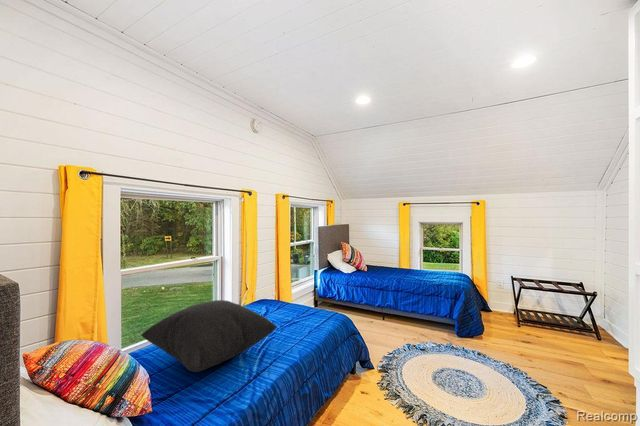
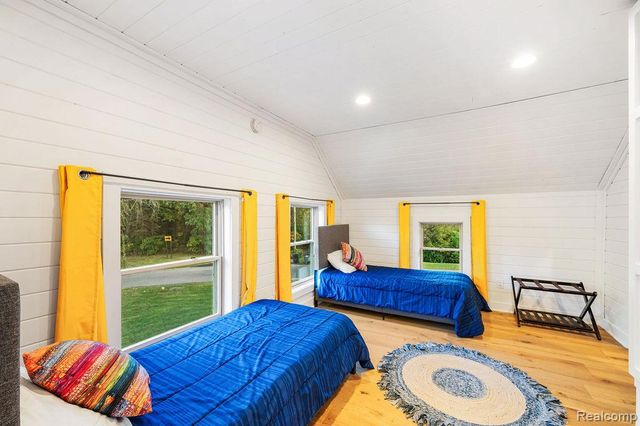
- cushion (211, 330)
